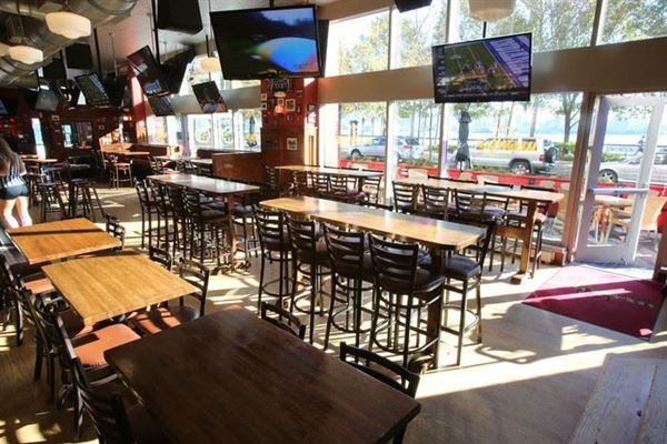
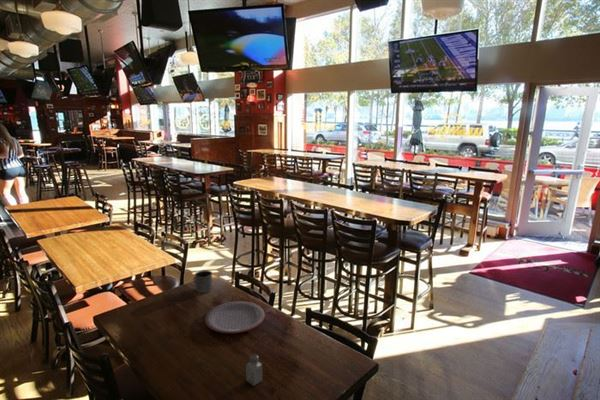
+ saltshaker (254, 368)
+ plate (235, 317)
+ mug (202, 281)
